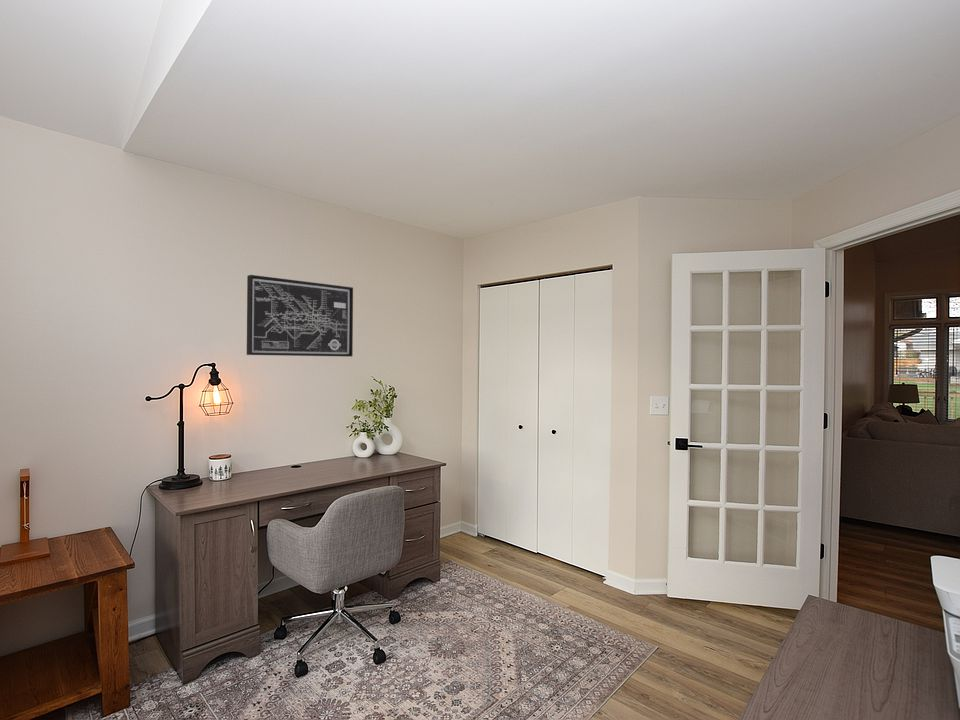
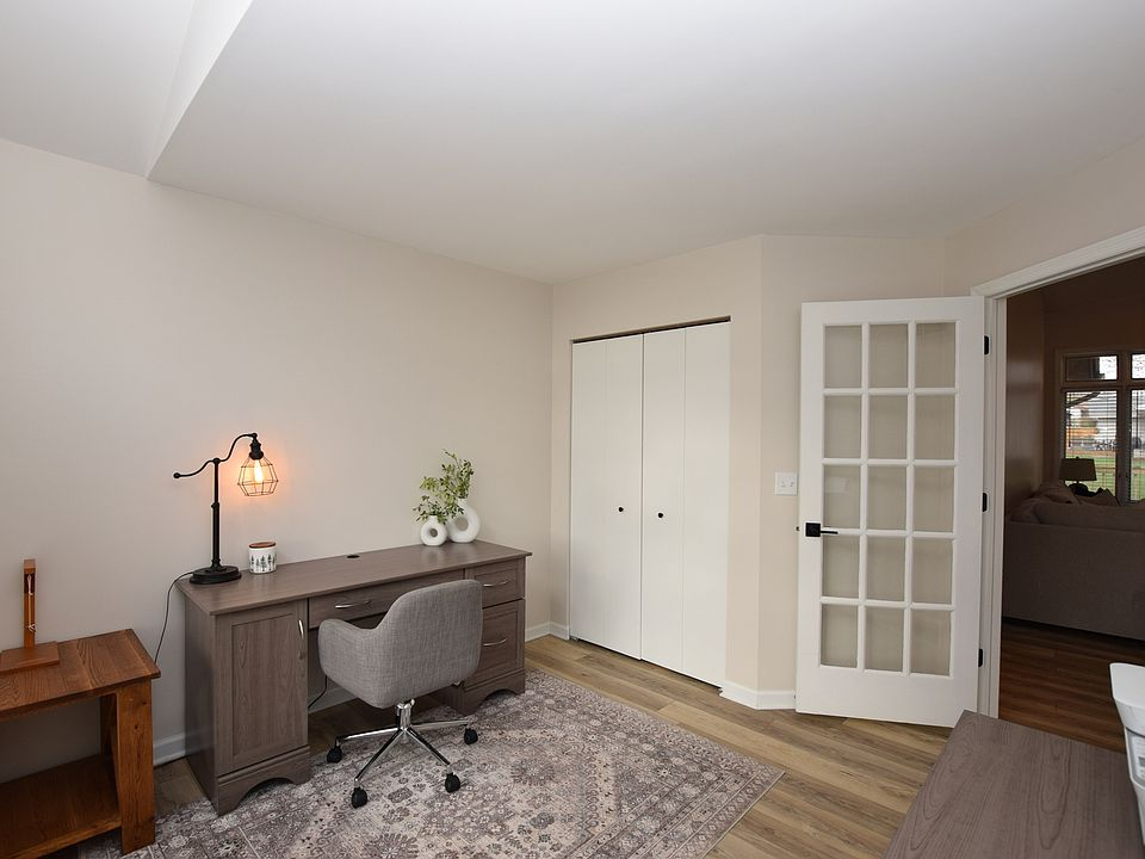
- wall art (303, 318)
